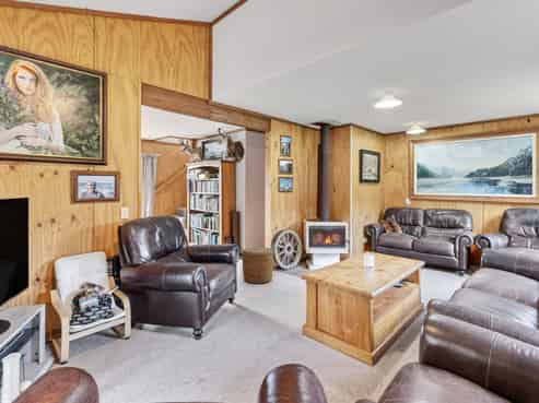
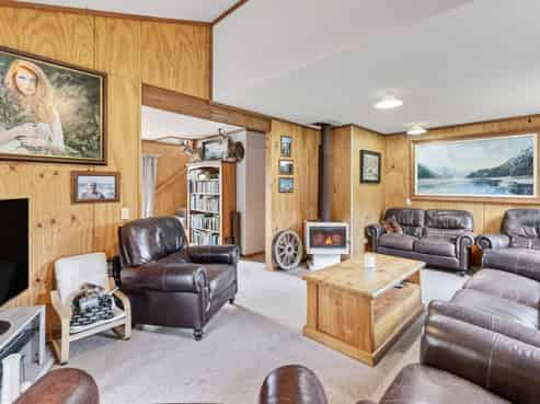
- woven basket (257, 264)
